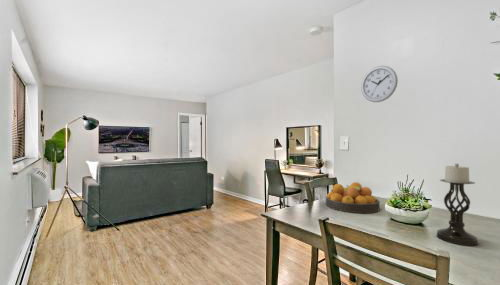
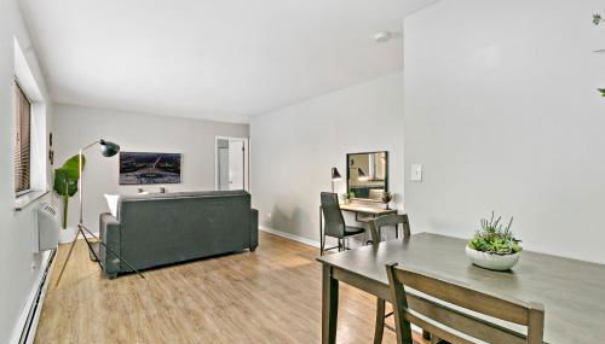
- wall clock (378, 84)
- candle holder (457, 201)
- fruit bowl (351, 195)
